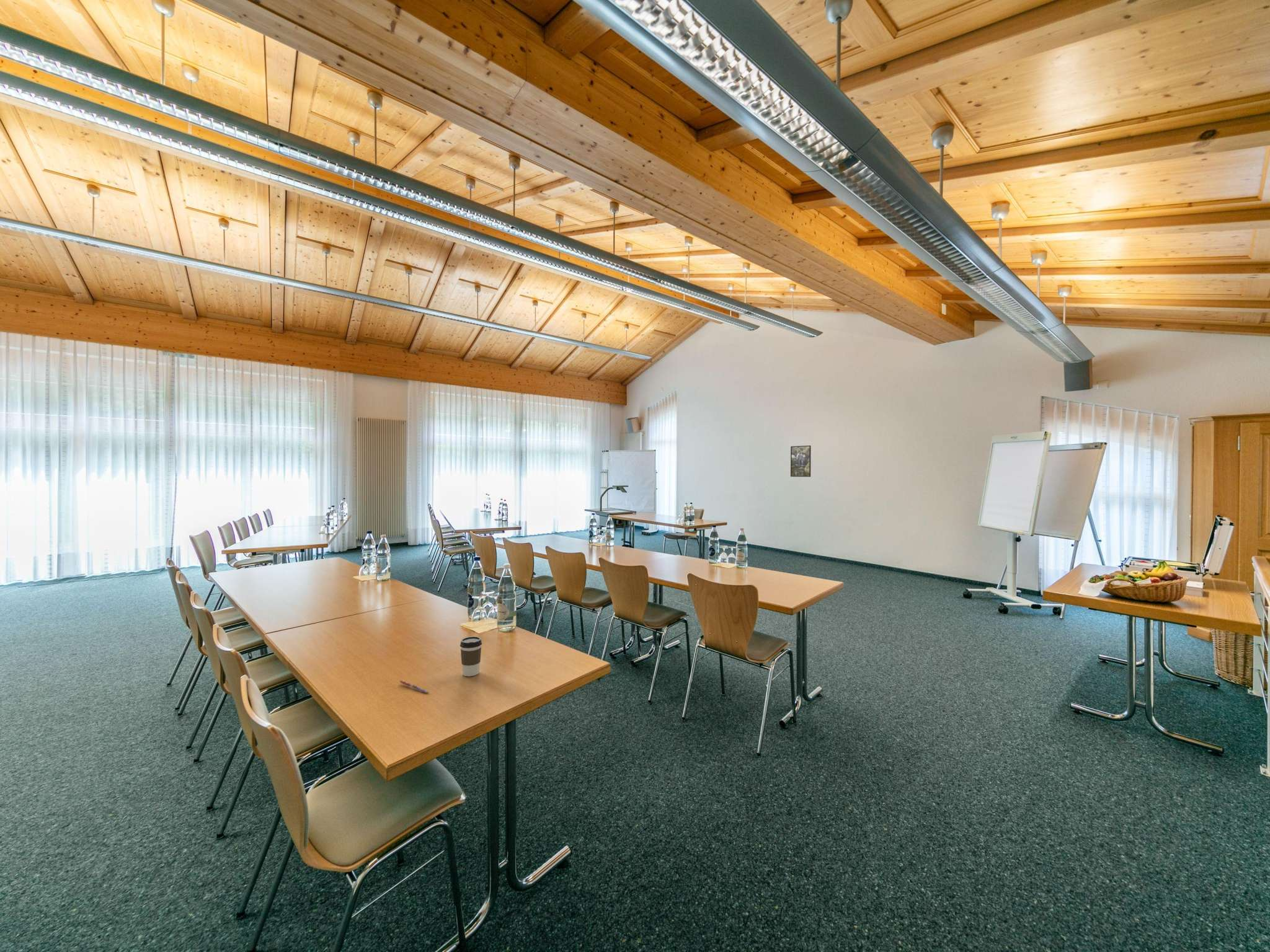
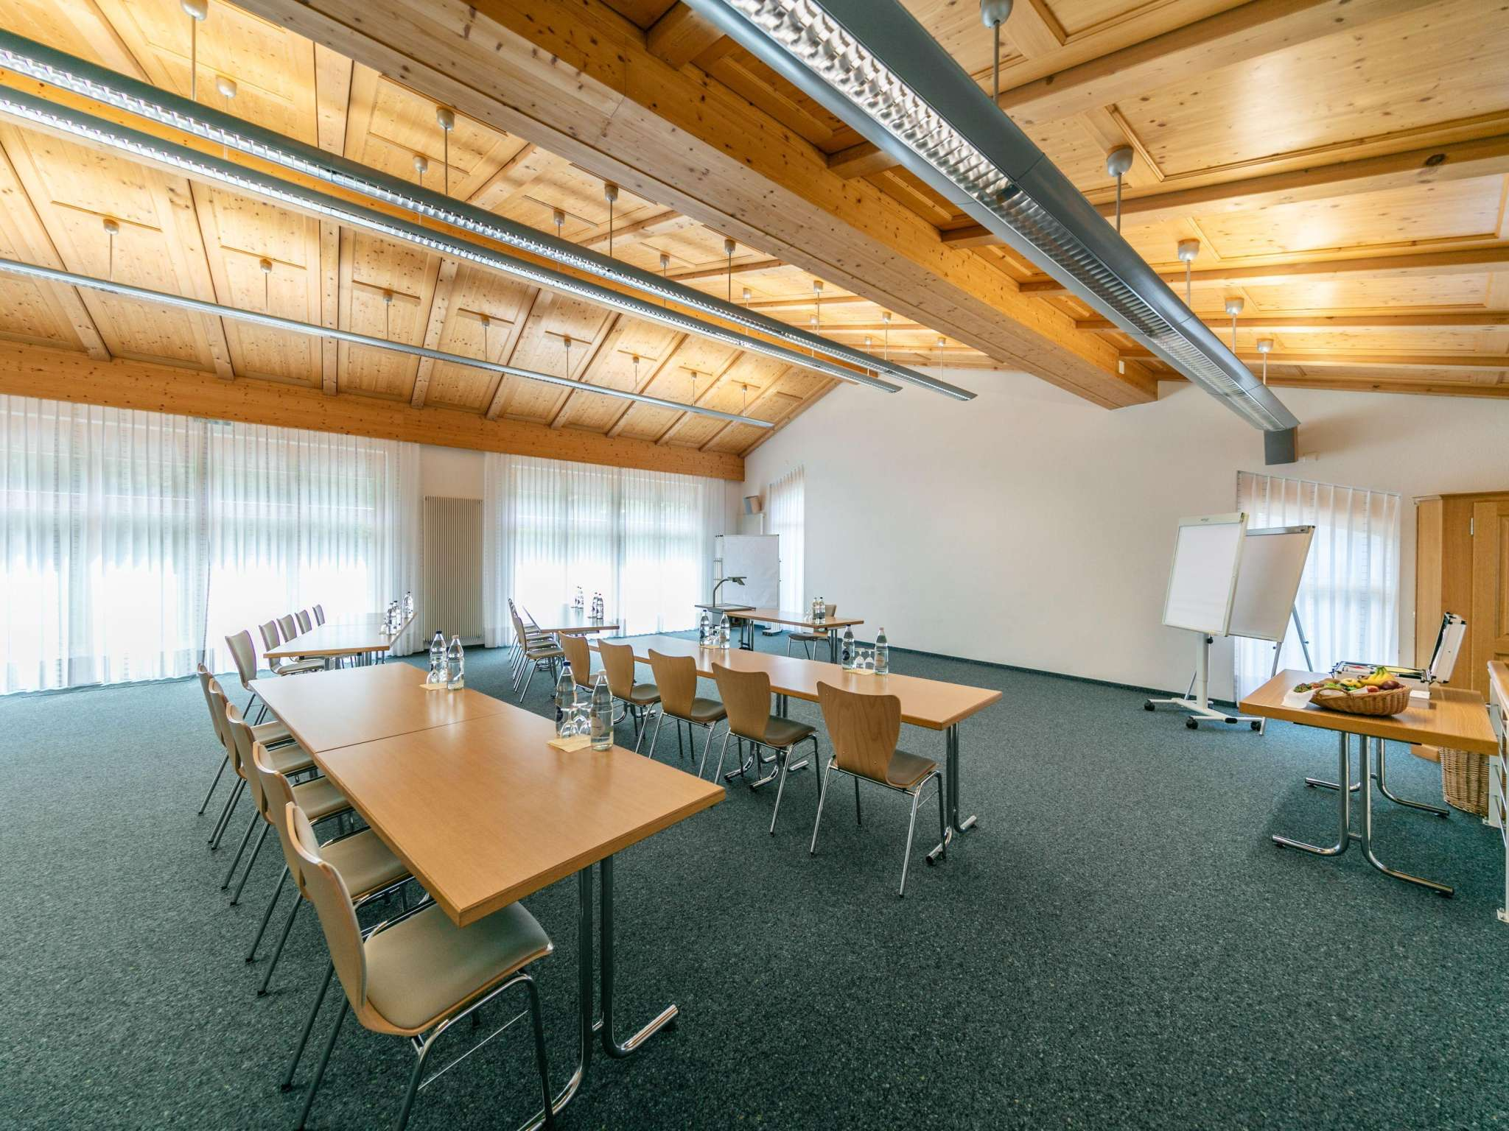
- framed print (800, 461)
- coffee cup (471, 656)
- pen (414, 686)
